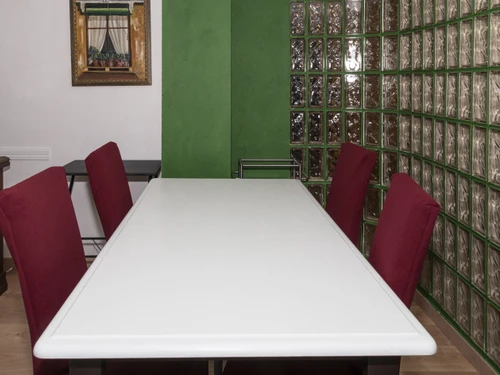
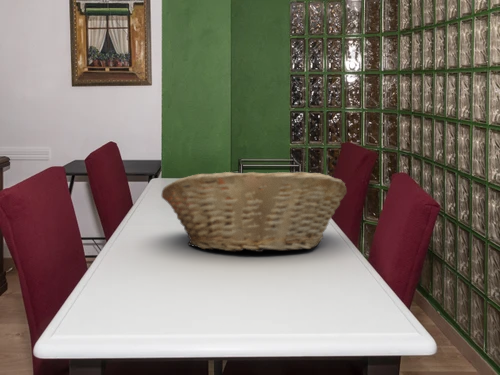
+ fruit basket (254, 207)
